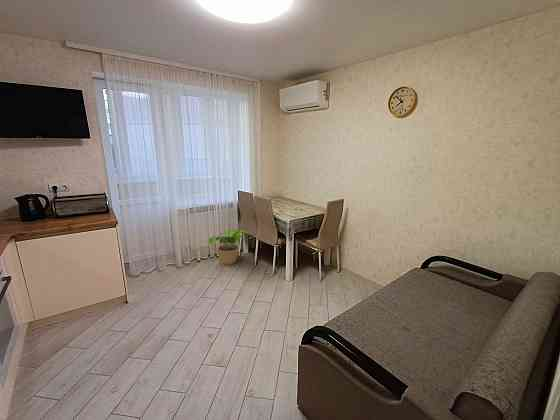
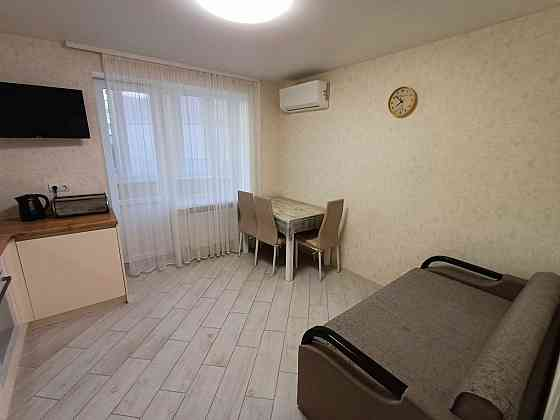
- potted plant (228, 247)
